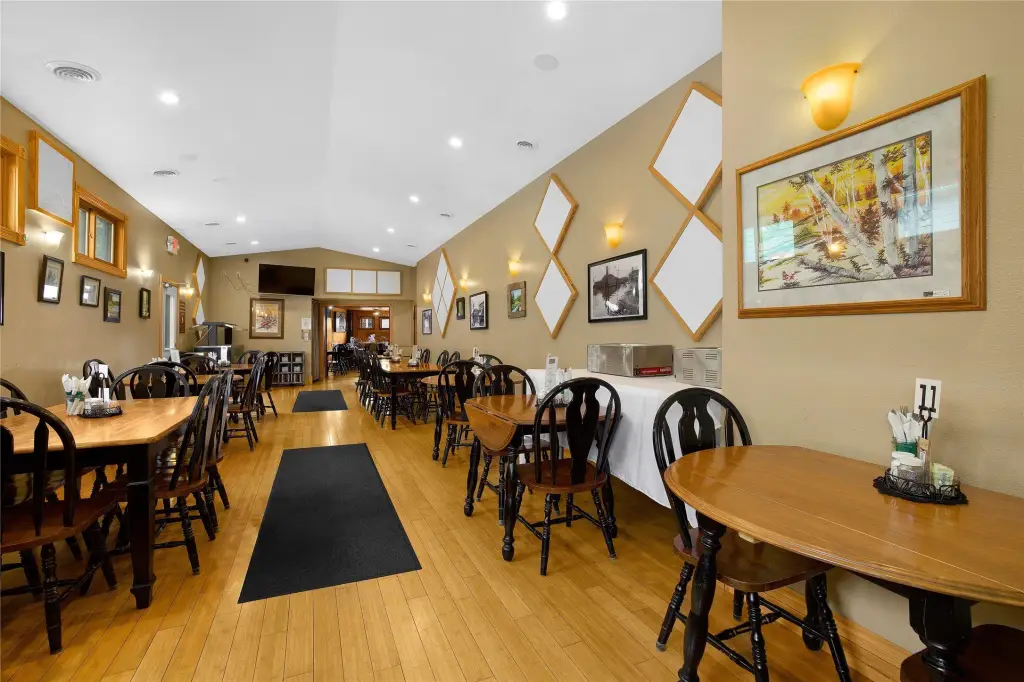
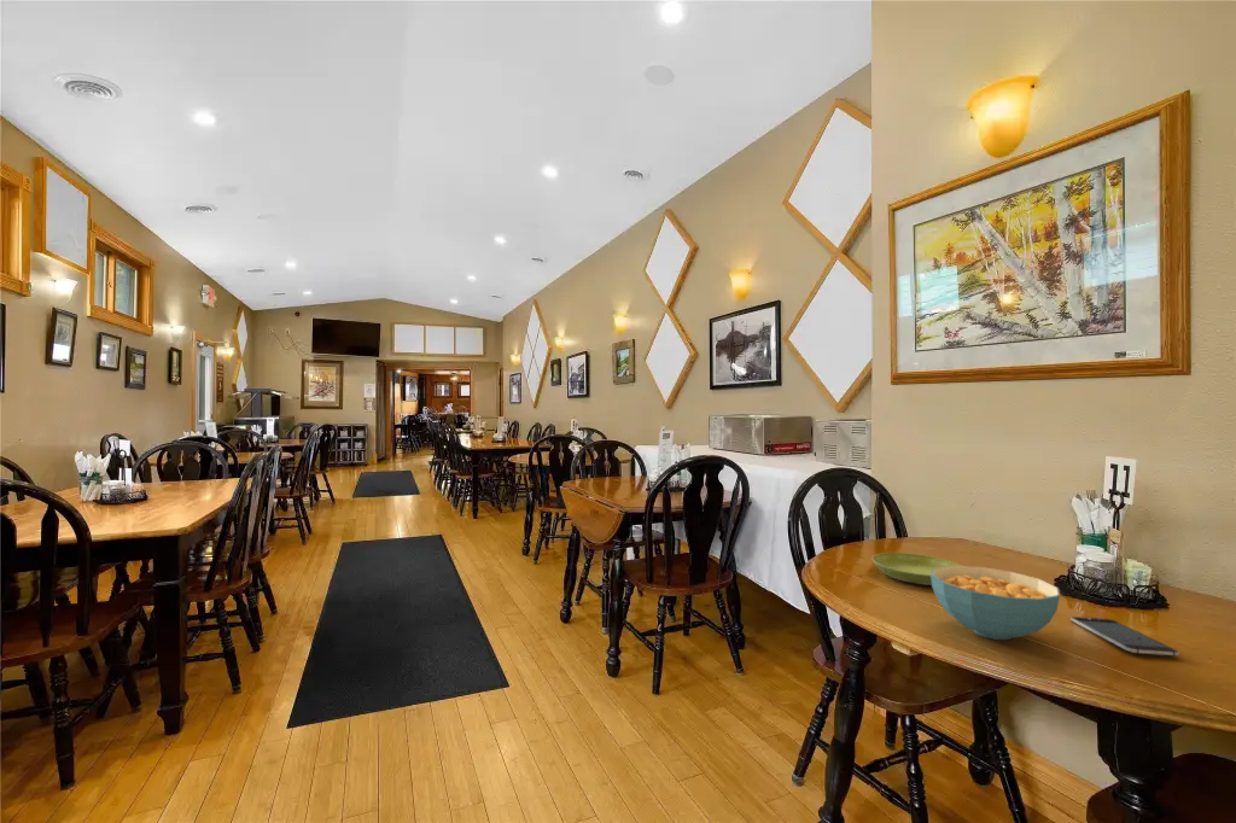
+ cereal bowl (991, 607)
+ smartphone (1120, 634)
+ saucer (917, 570)
